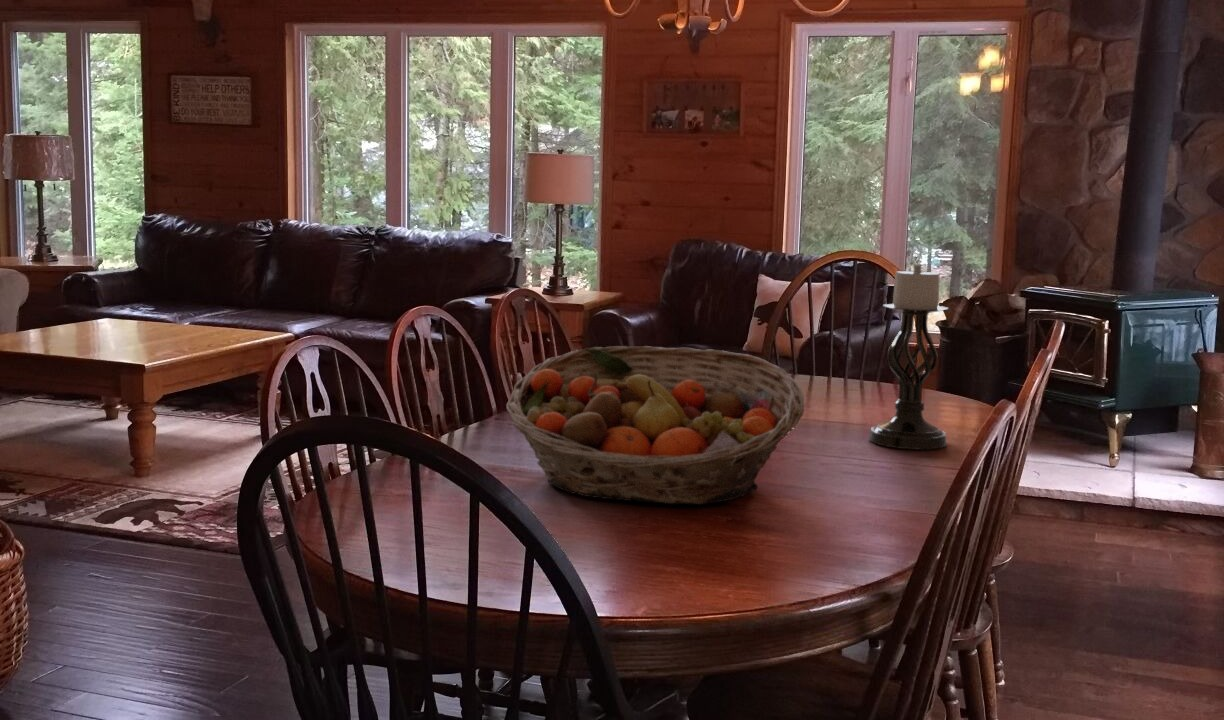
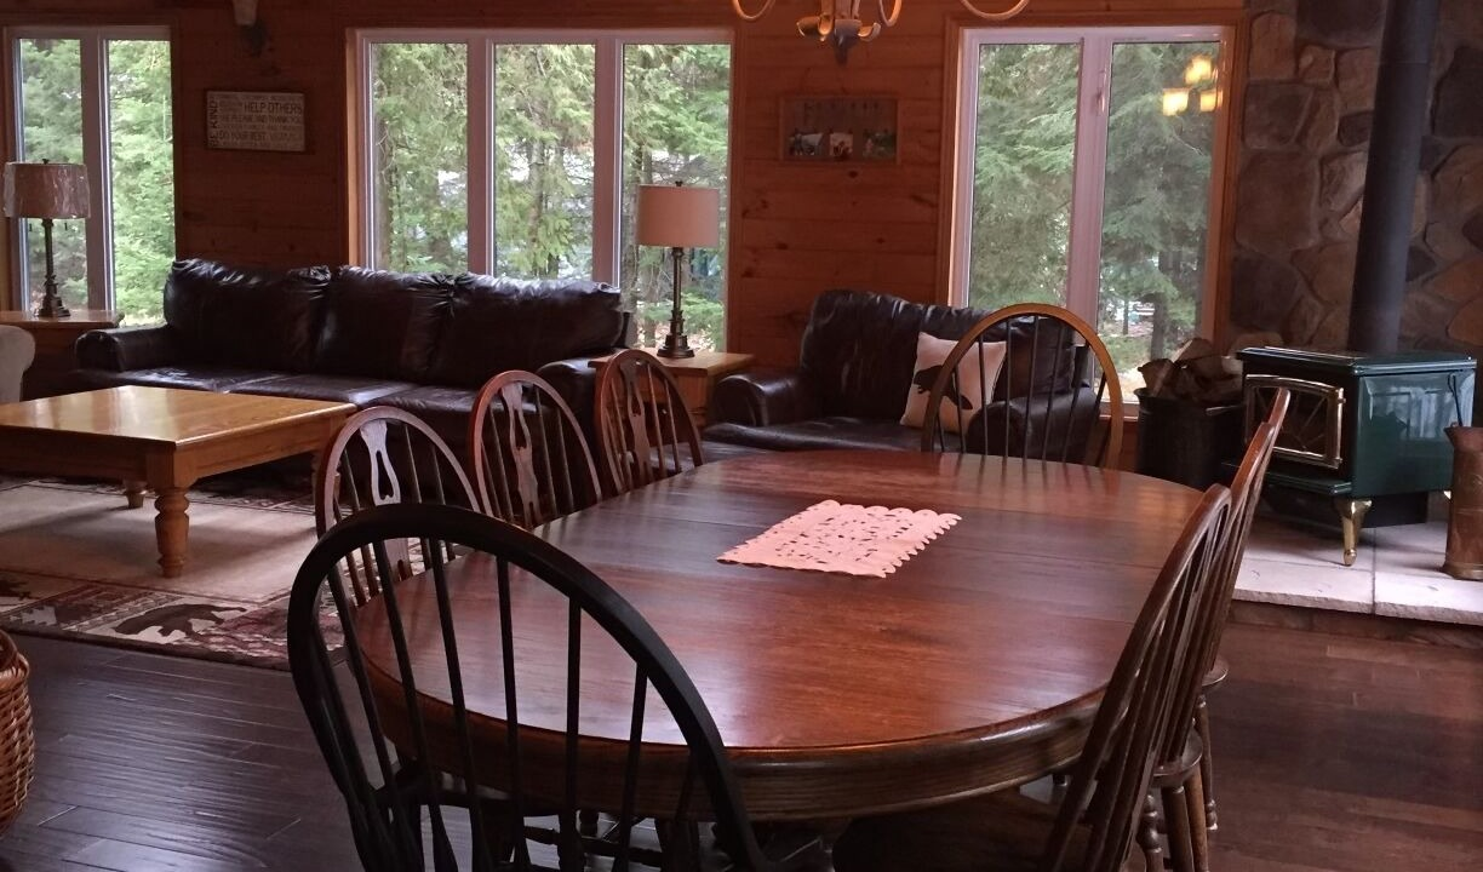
- candle holder (913, 354)
- fruit basket (653, 420)
